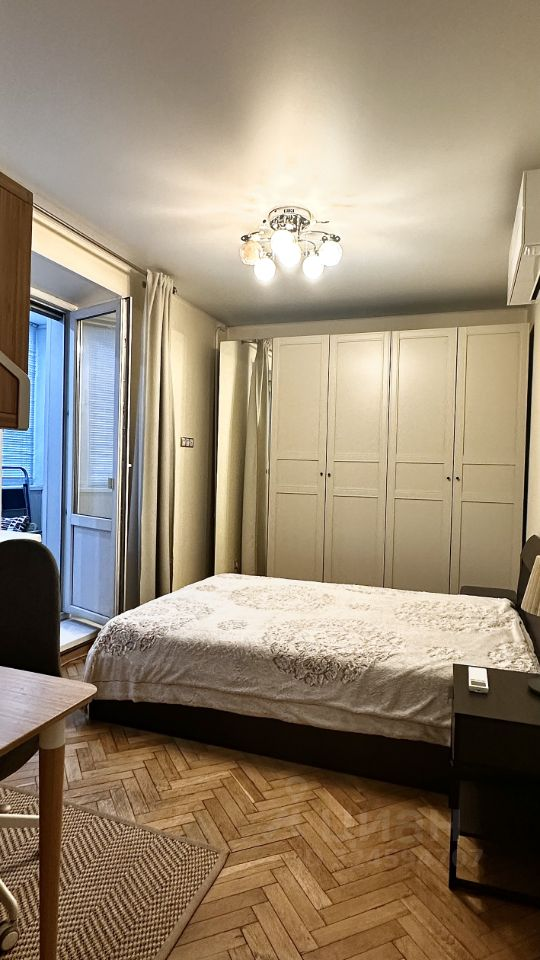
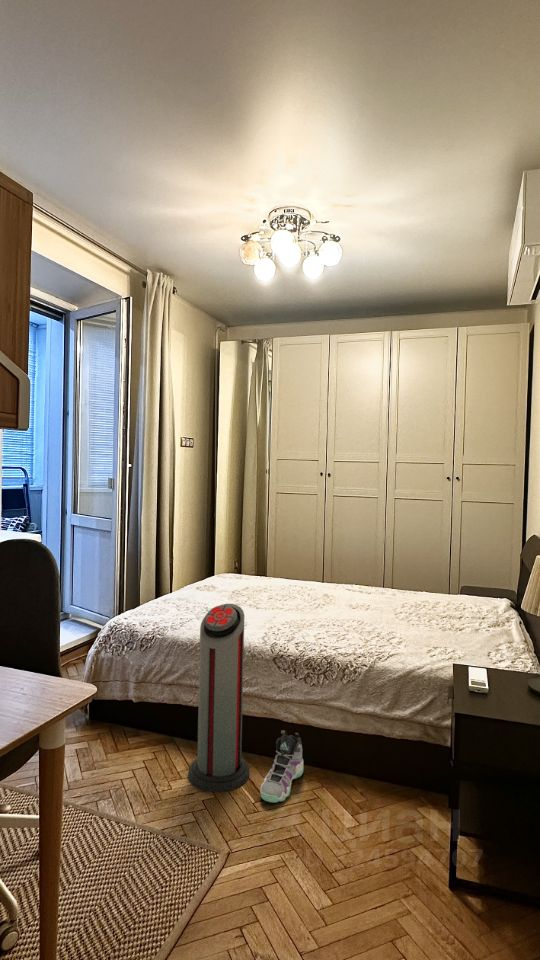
+ air purifier (220, 690)
+ sneaker (281, 759)
